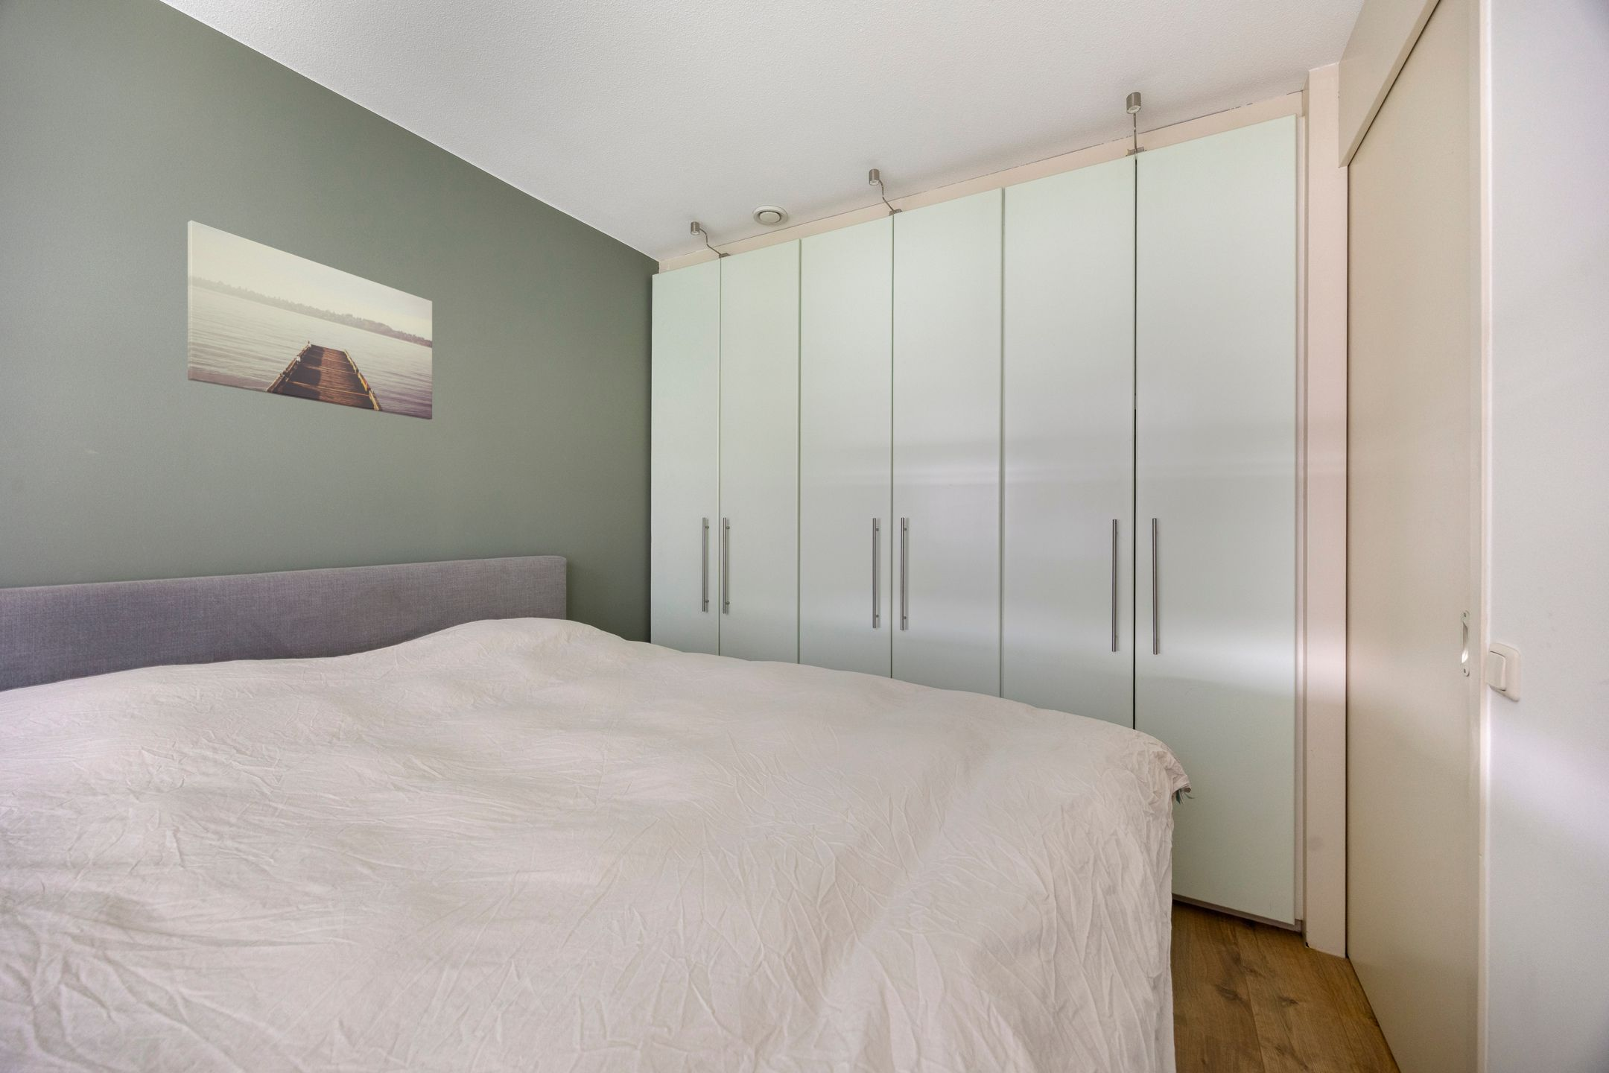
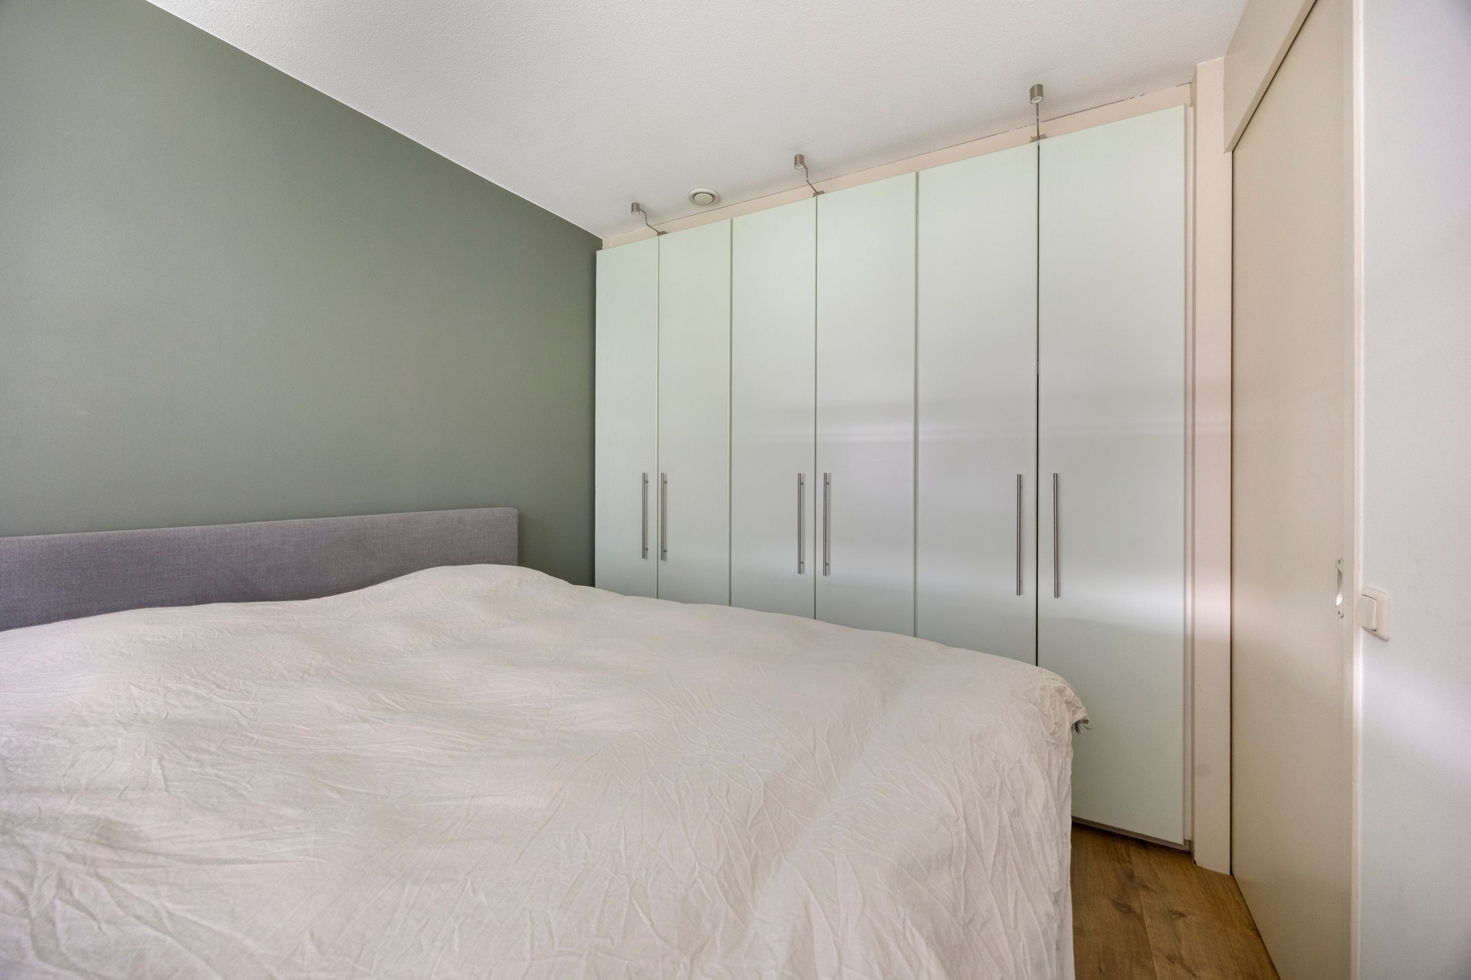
- wall art (327, 334)
